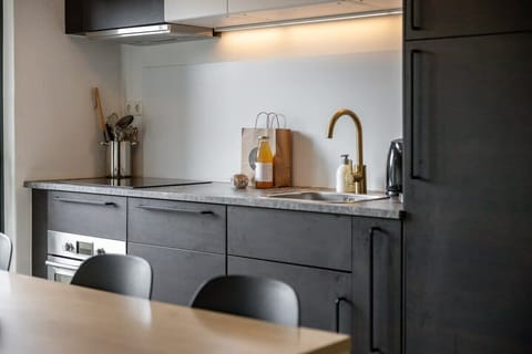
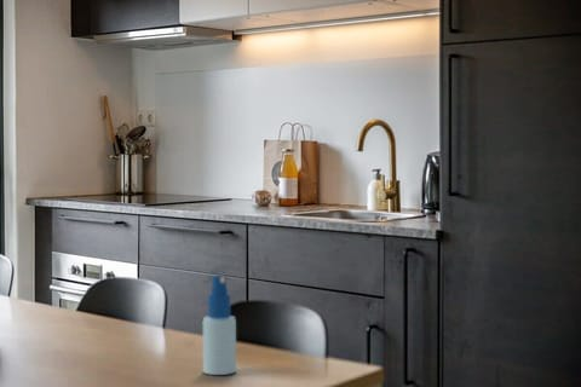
+ spray bottle (219, 323)
